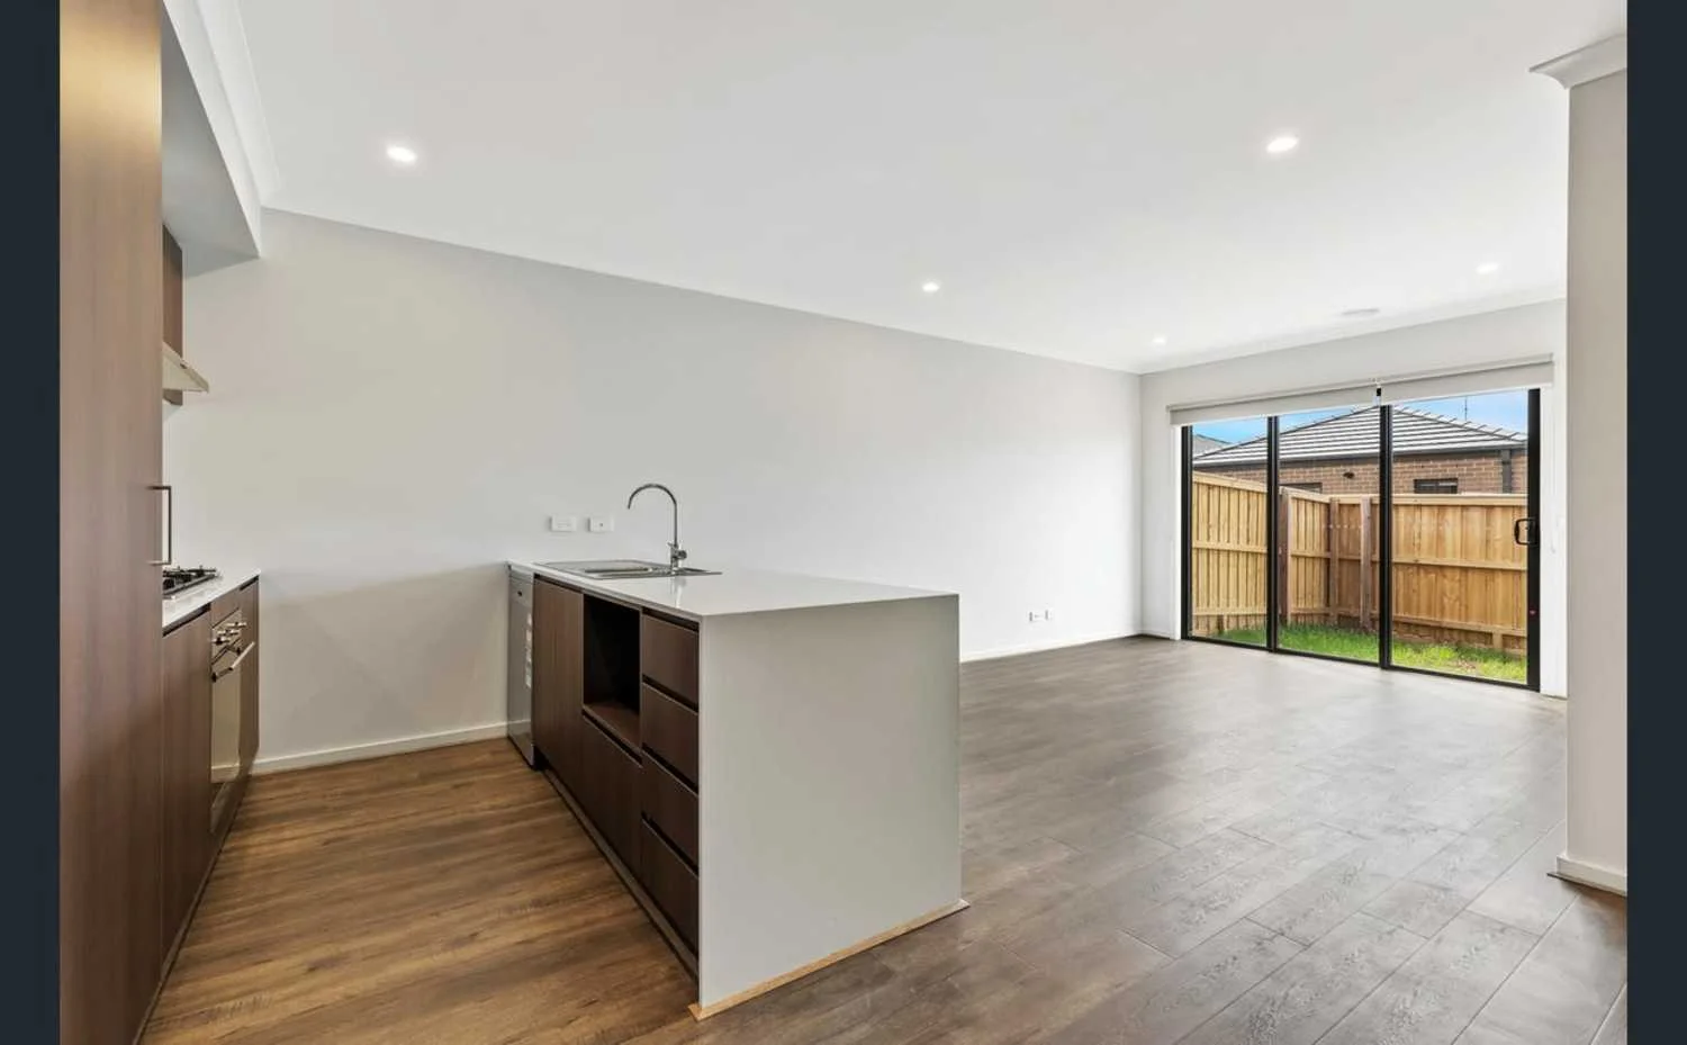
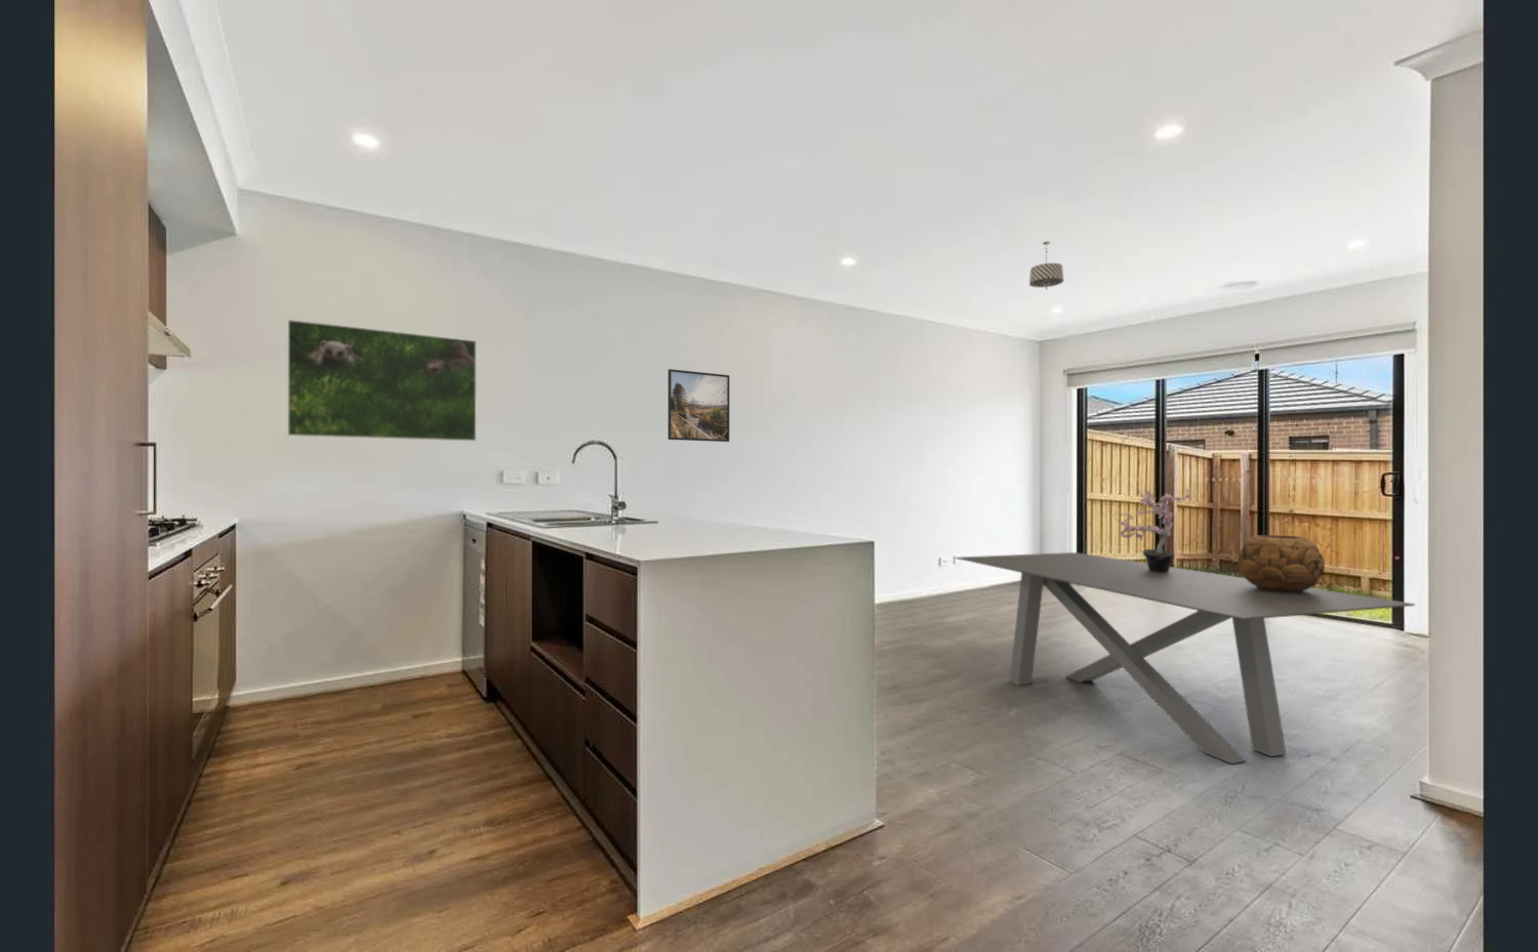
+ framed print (388, 384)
+ dining table (1133, 643)
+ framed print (700, 406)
+ potted plant (1148, 526)
+ pendant light (1046, 266)
+ decorative bowl (1280, 561)
